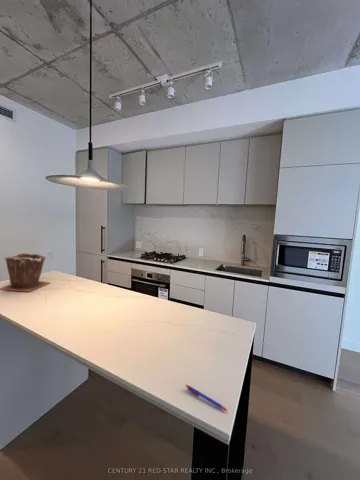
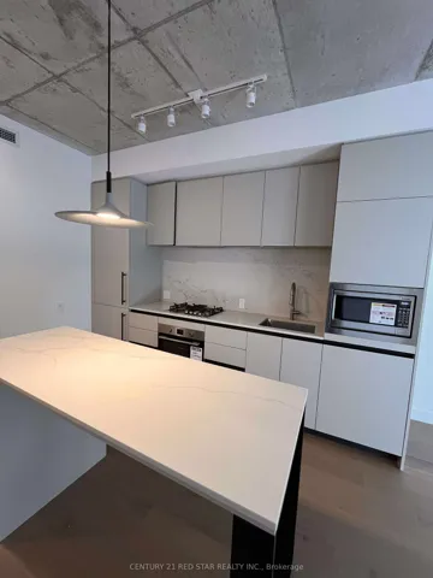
- plant pot (26, 270)
- pen (205, 397)
